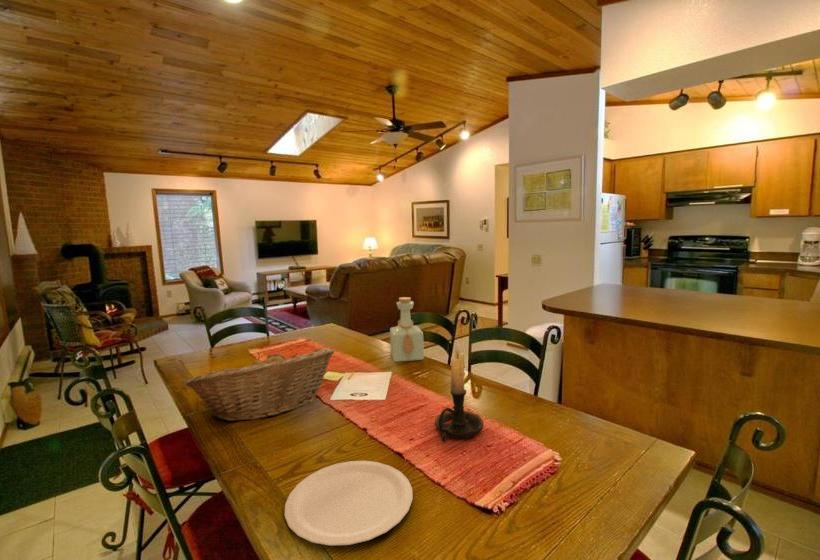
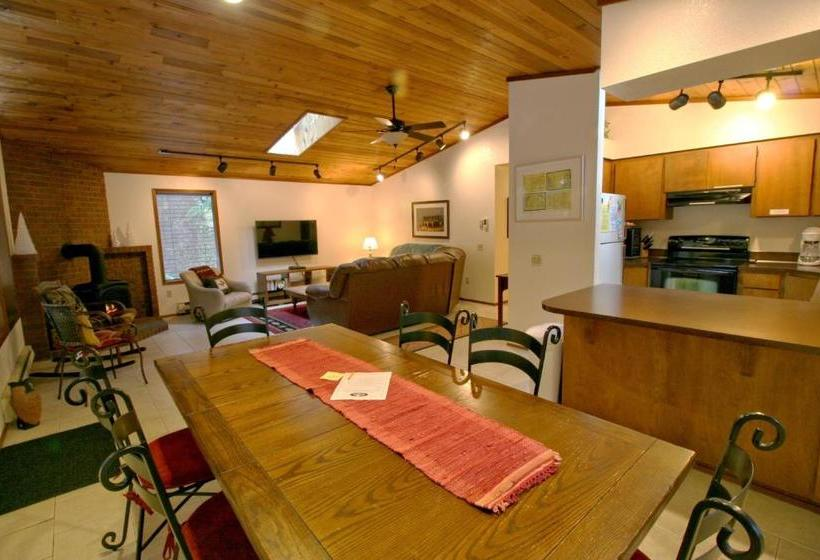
- plate (350, 498)
- fruit basket (266, 376)
- candle holder (454, 387)
- bottle (406, 328)
